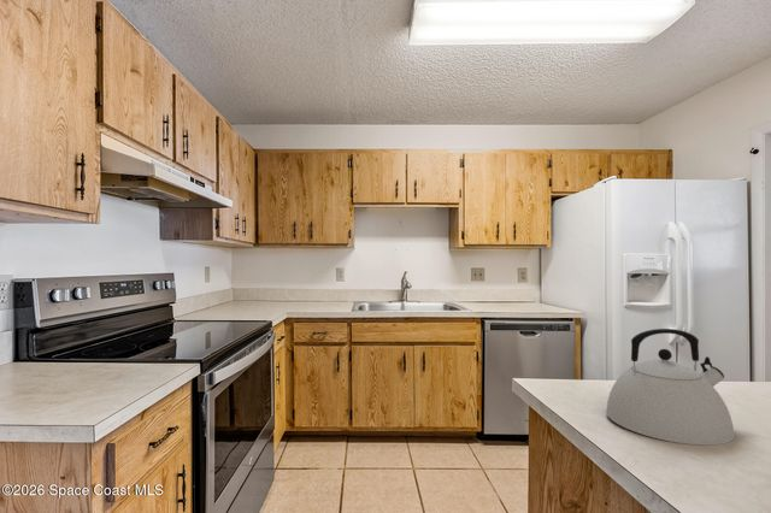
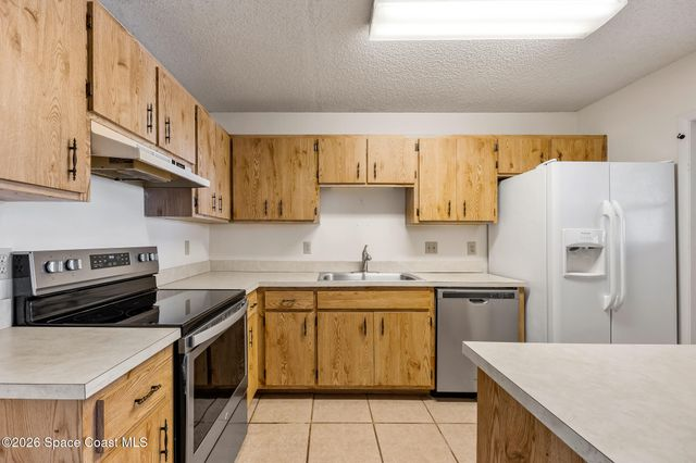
- kettle (667, 375)
